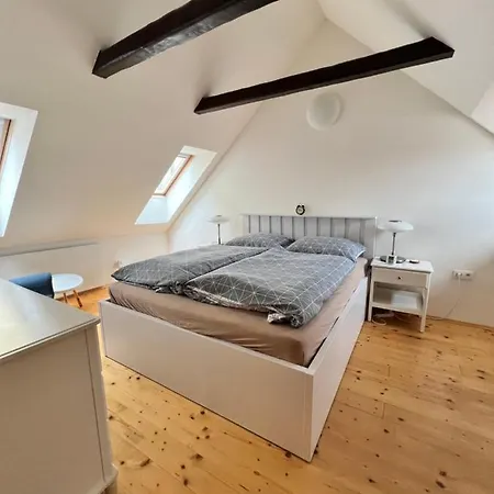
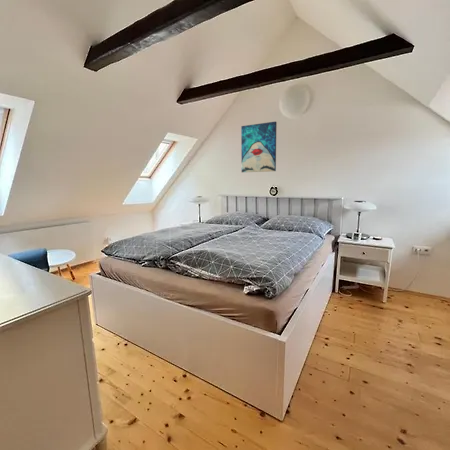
+ wall art (258, 148)
